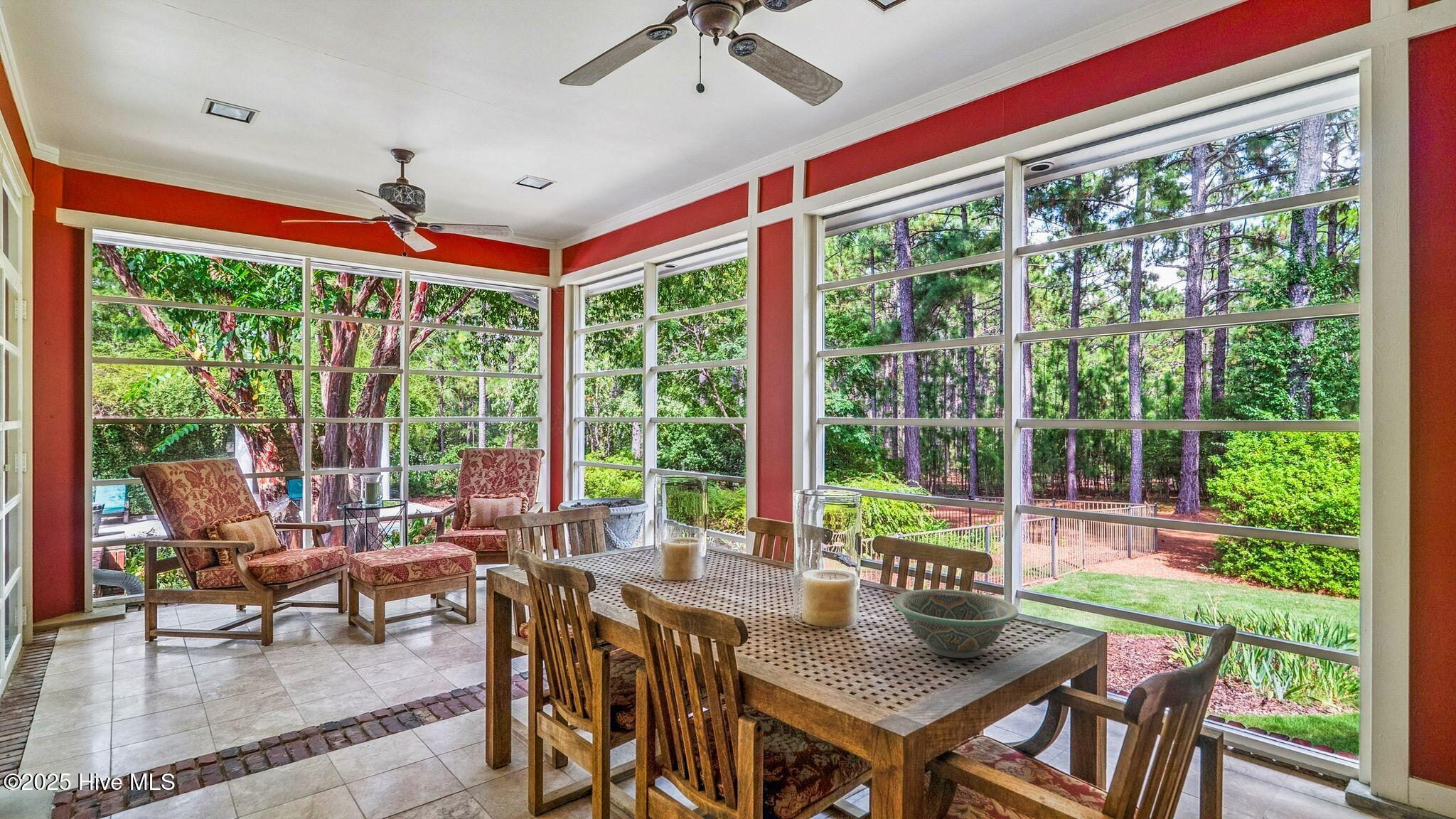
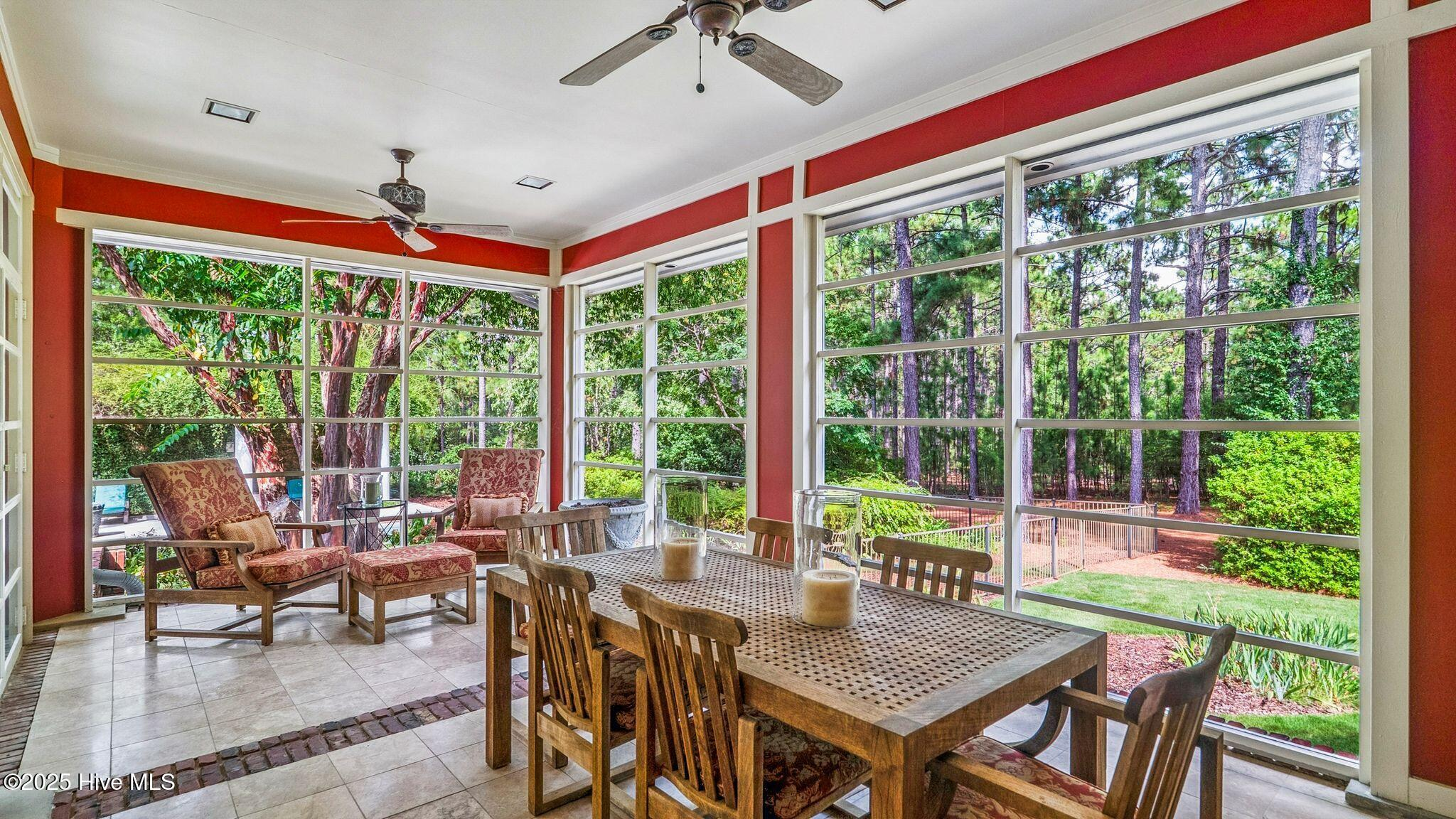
- decorative bowl (953, 626)
